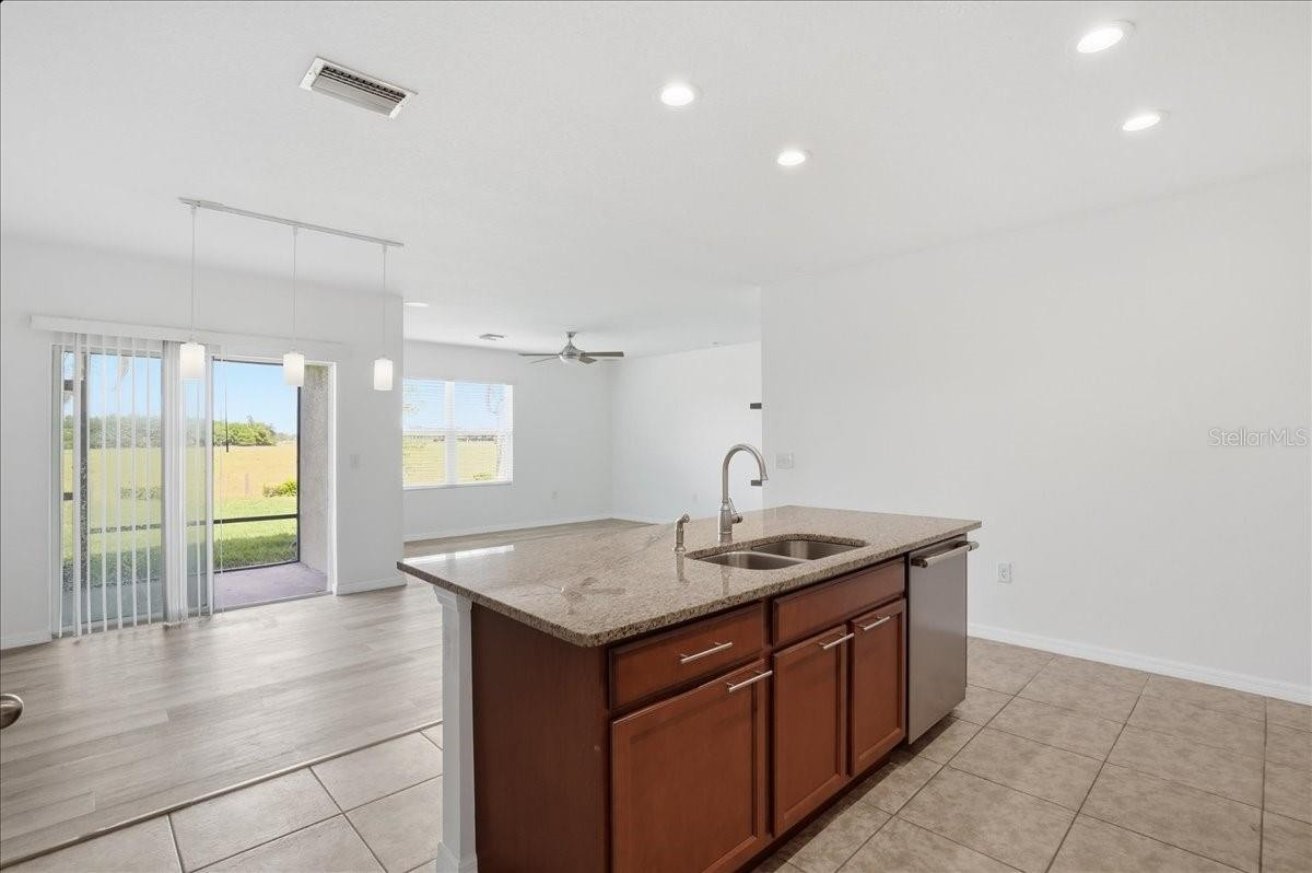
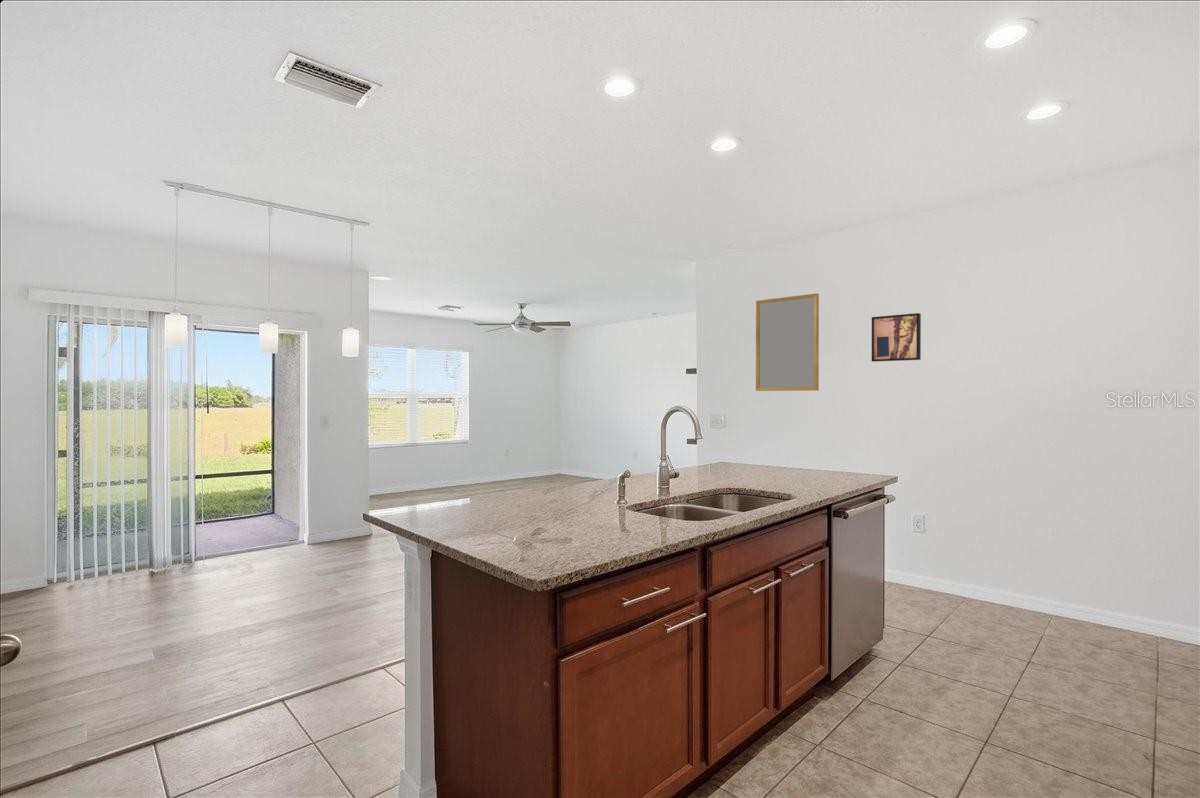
+ wall art (895, 338)
+ home mirror (786, 344)
